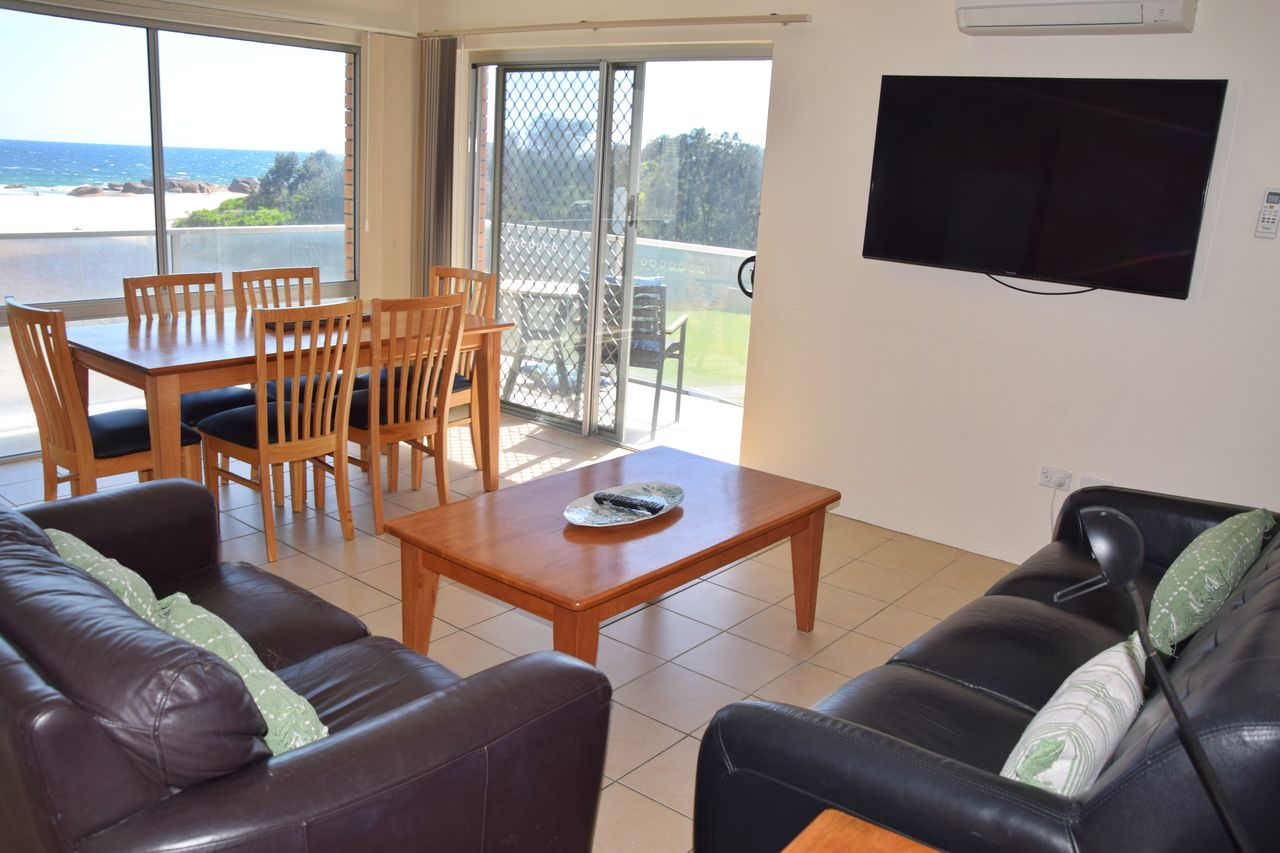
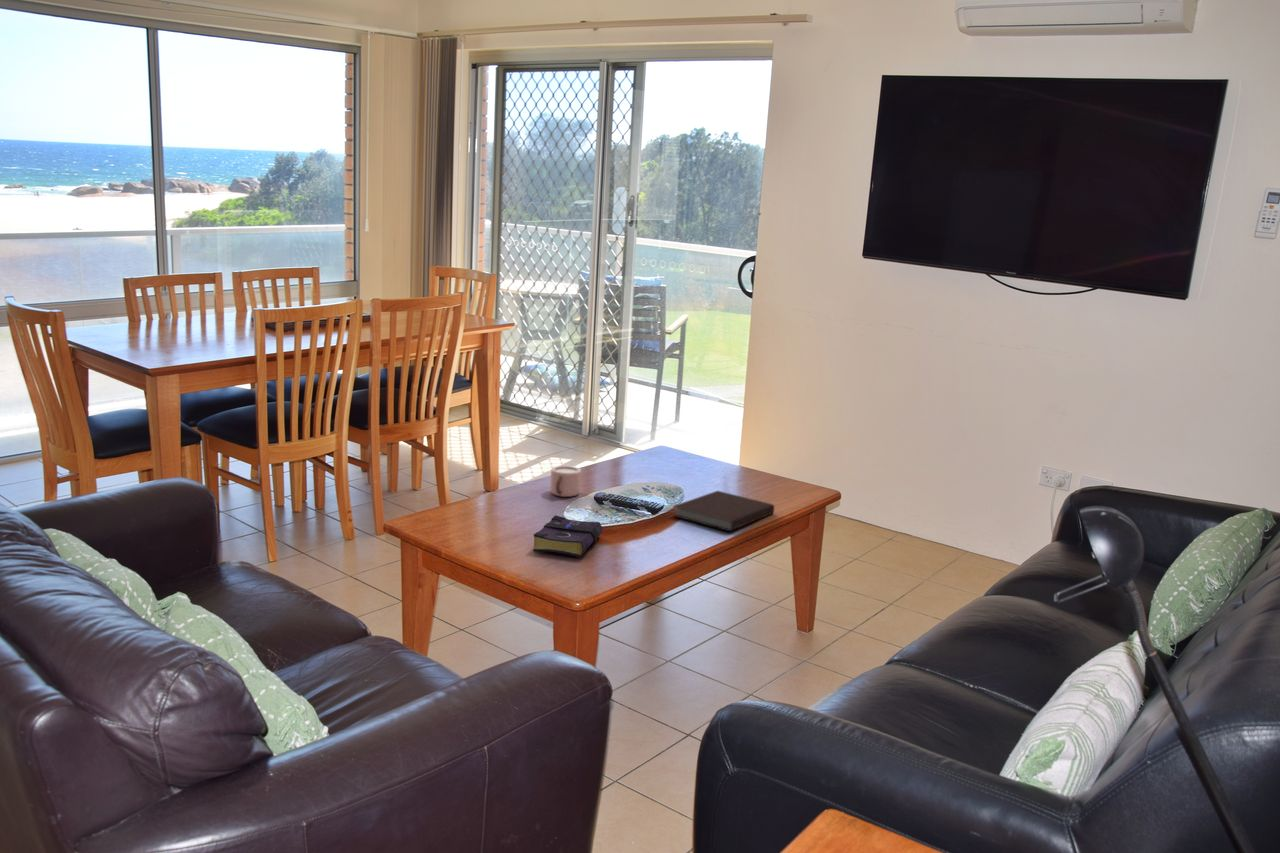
+ book (569, 535)
+ mug (564, 482)
+ notebook (723, 510)
